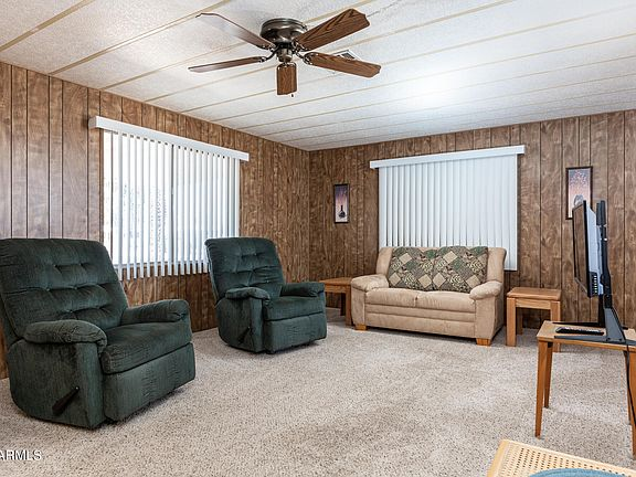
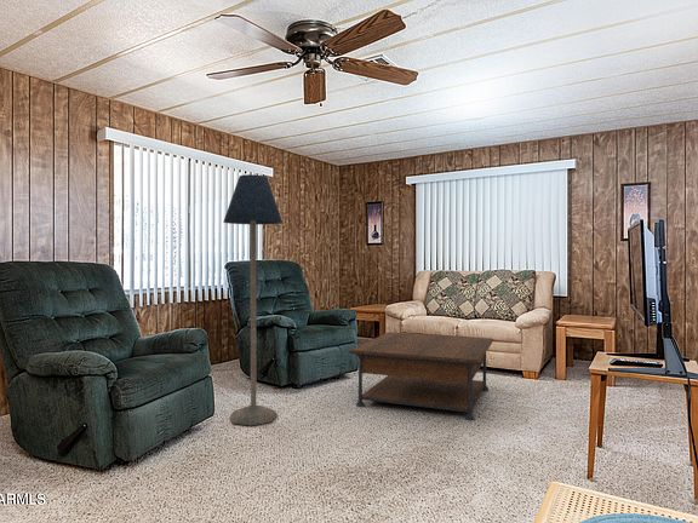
+ coffee table (425, 370)
+ floor lamp (253, 297)
